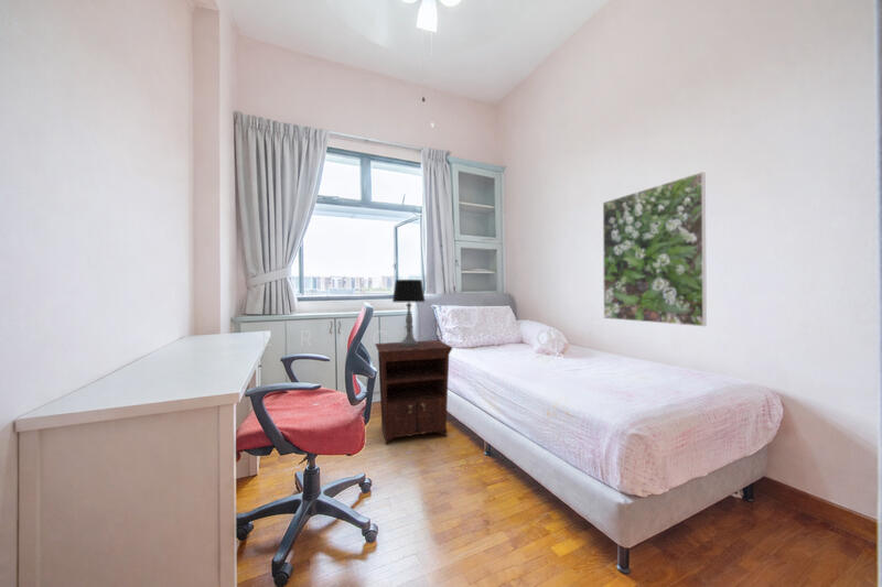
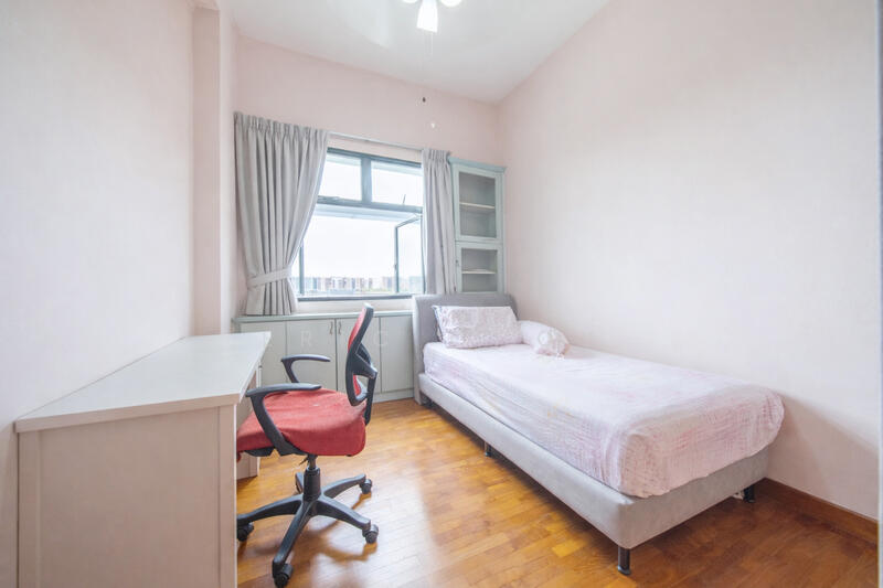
- nightstand (412, 388)
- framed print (647, 256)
- table lamp (408, 312)
